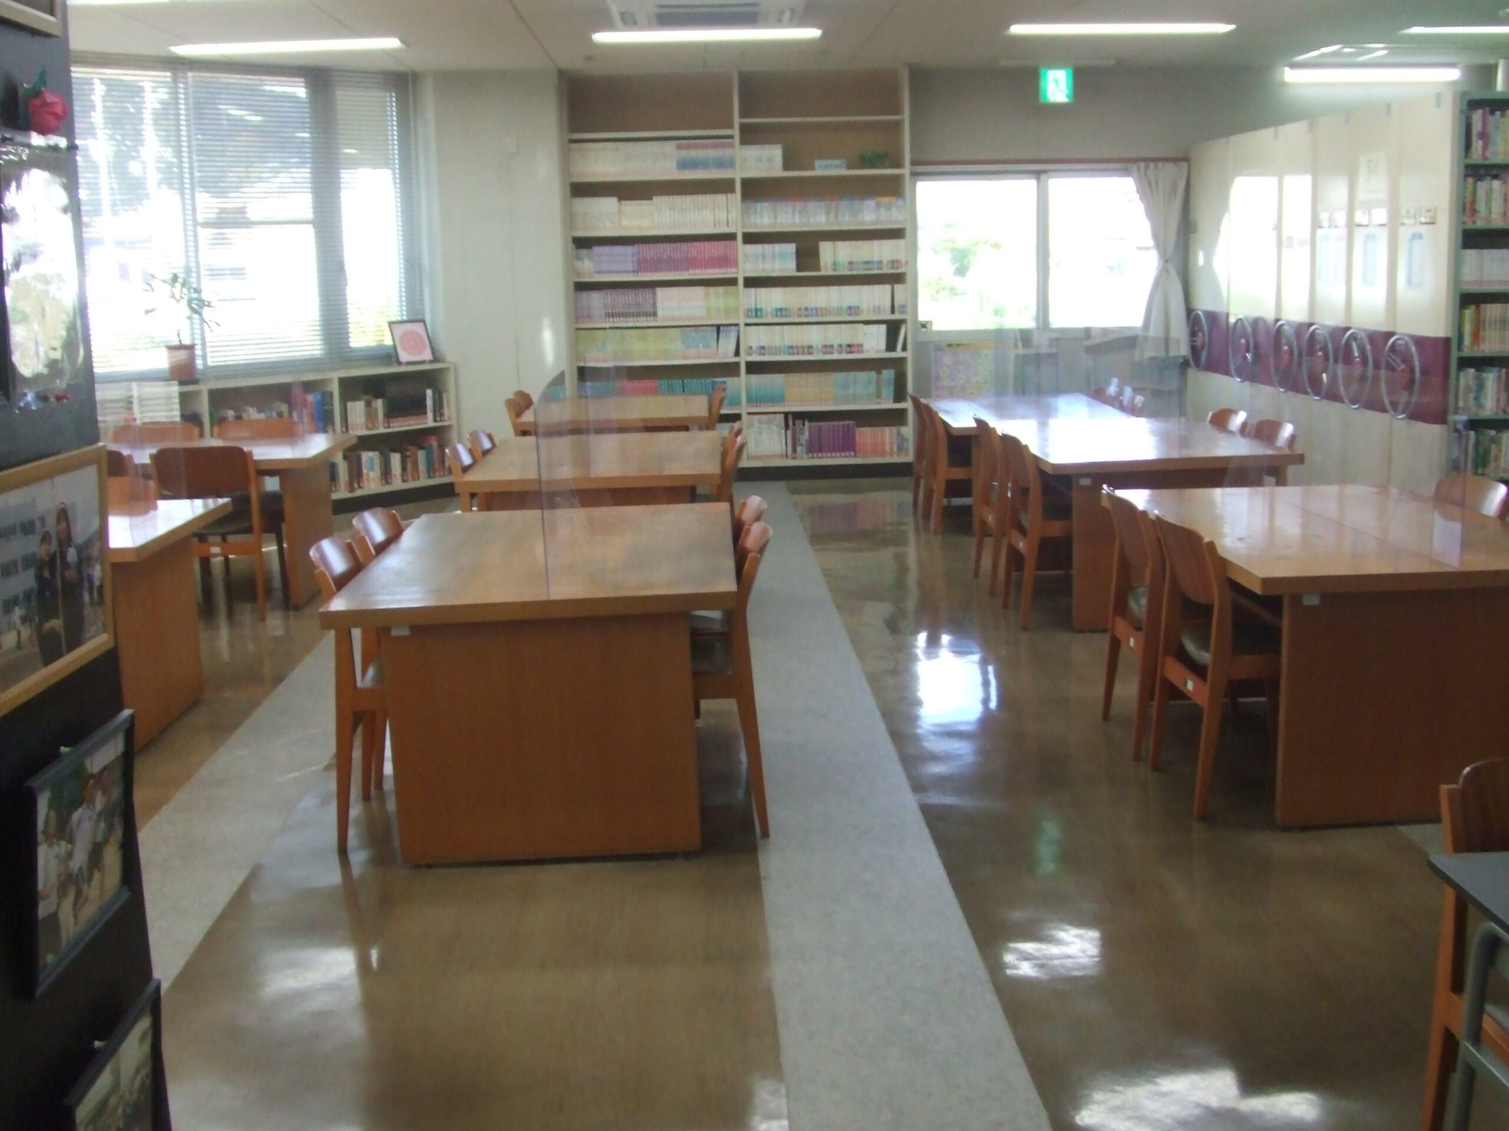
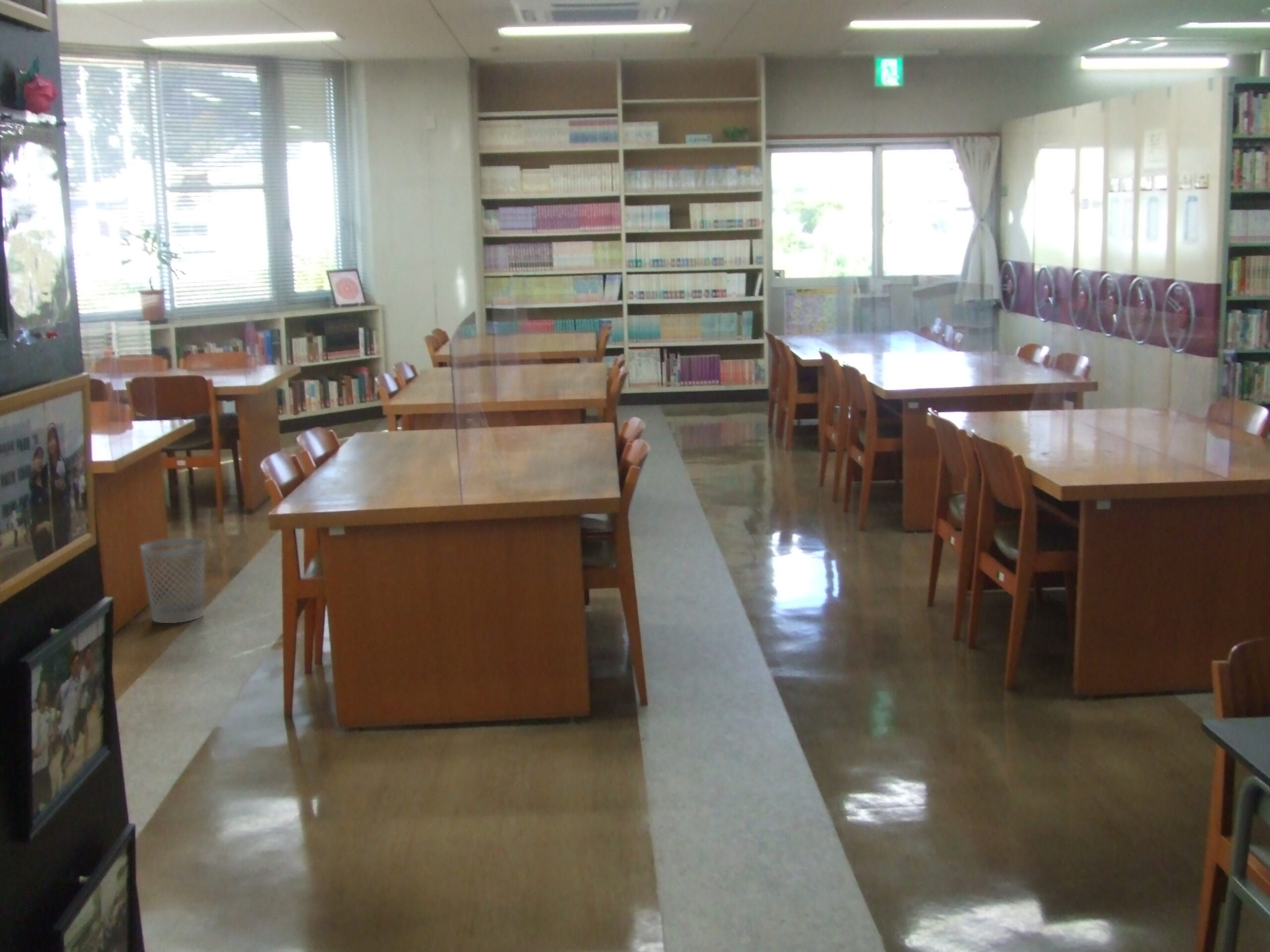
+ wastebasket (175, 581)
